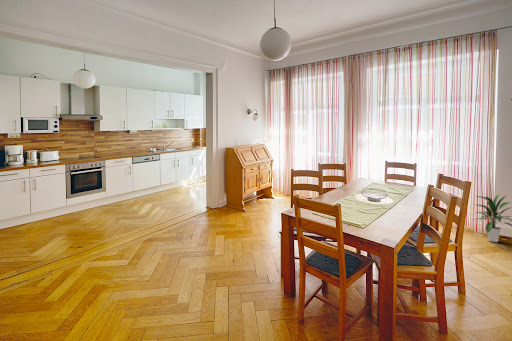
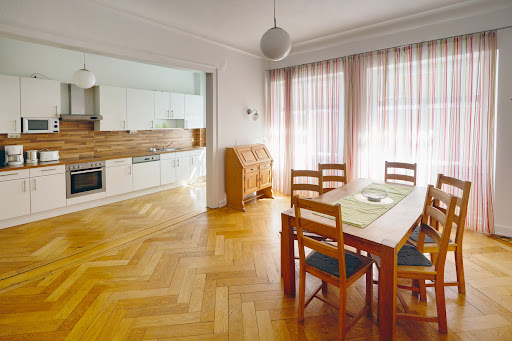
- indoor plant (493, 216)
